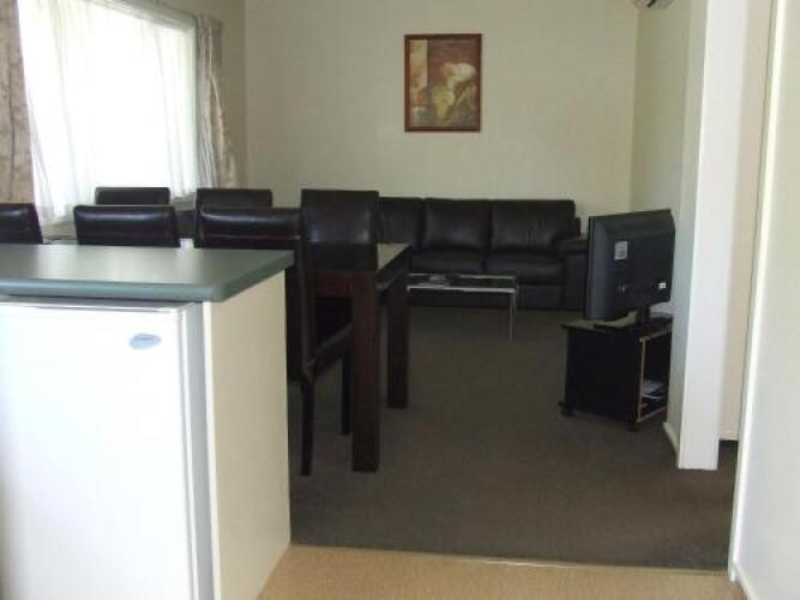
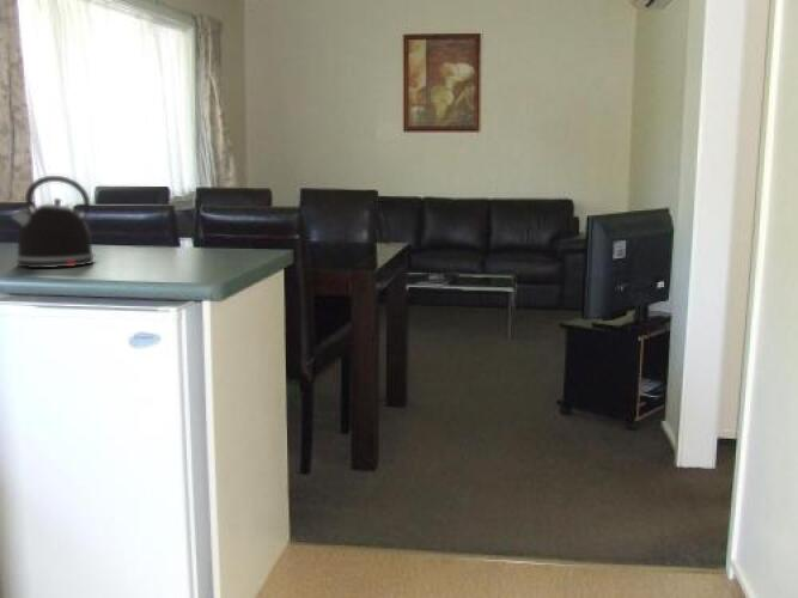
+ kettle (54, 219)
